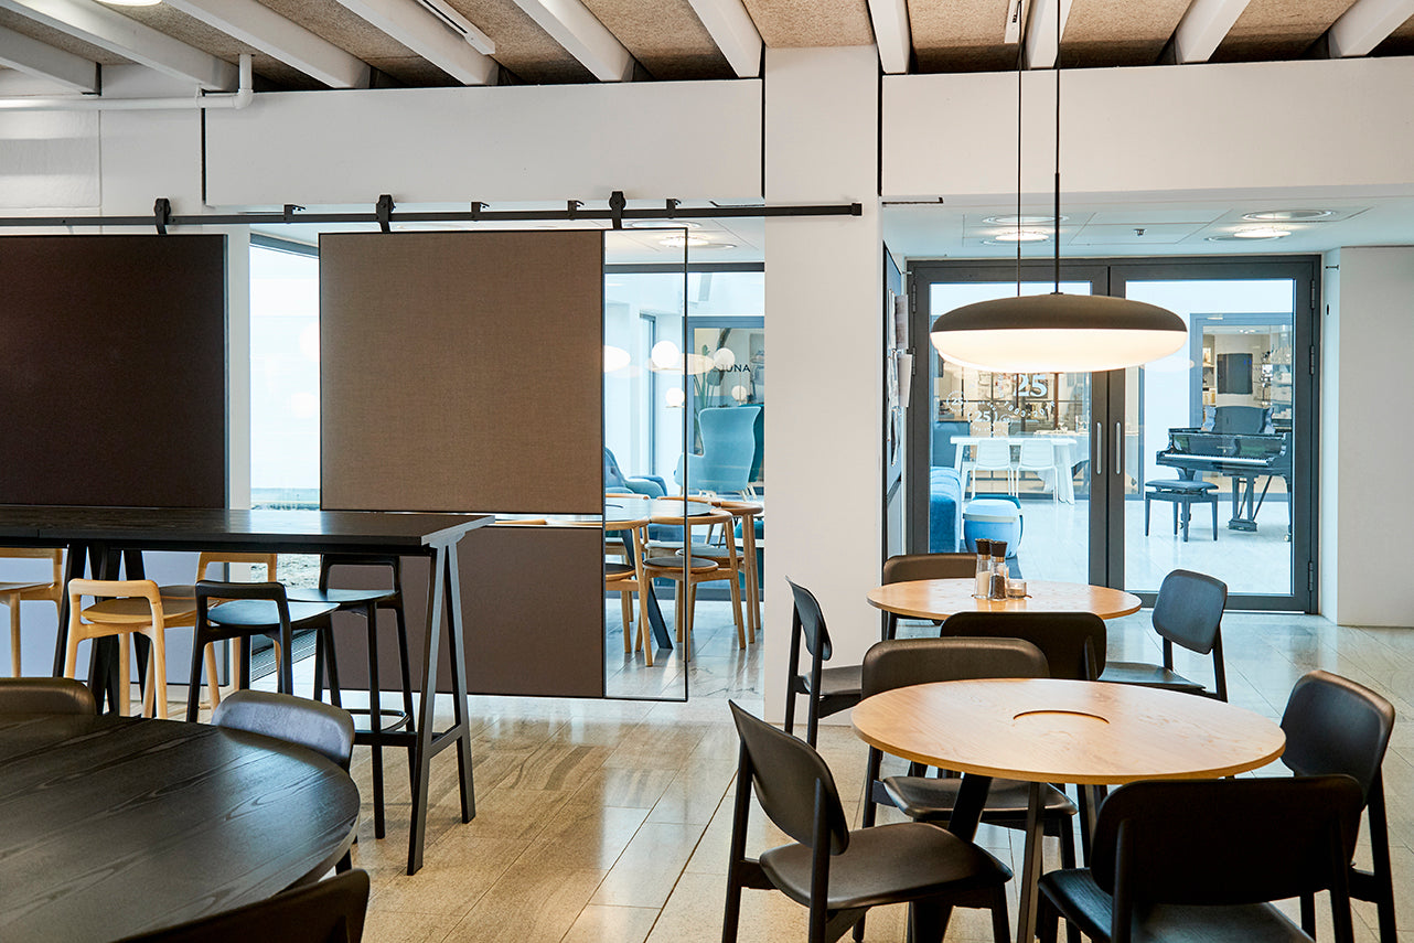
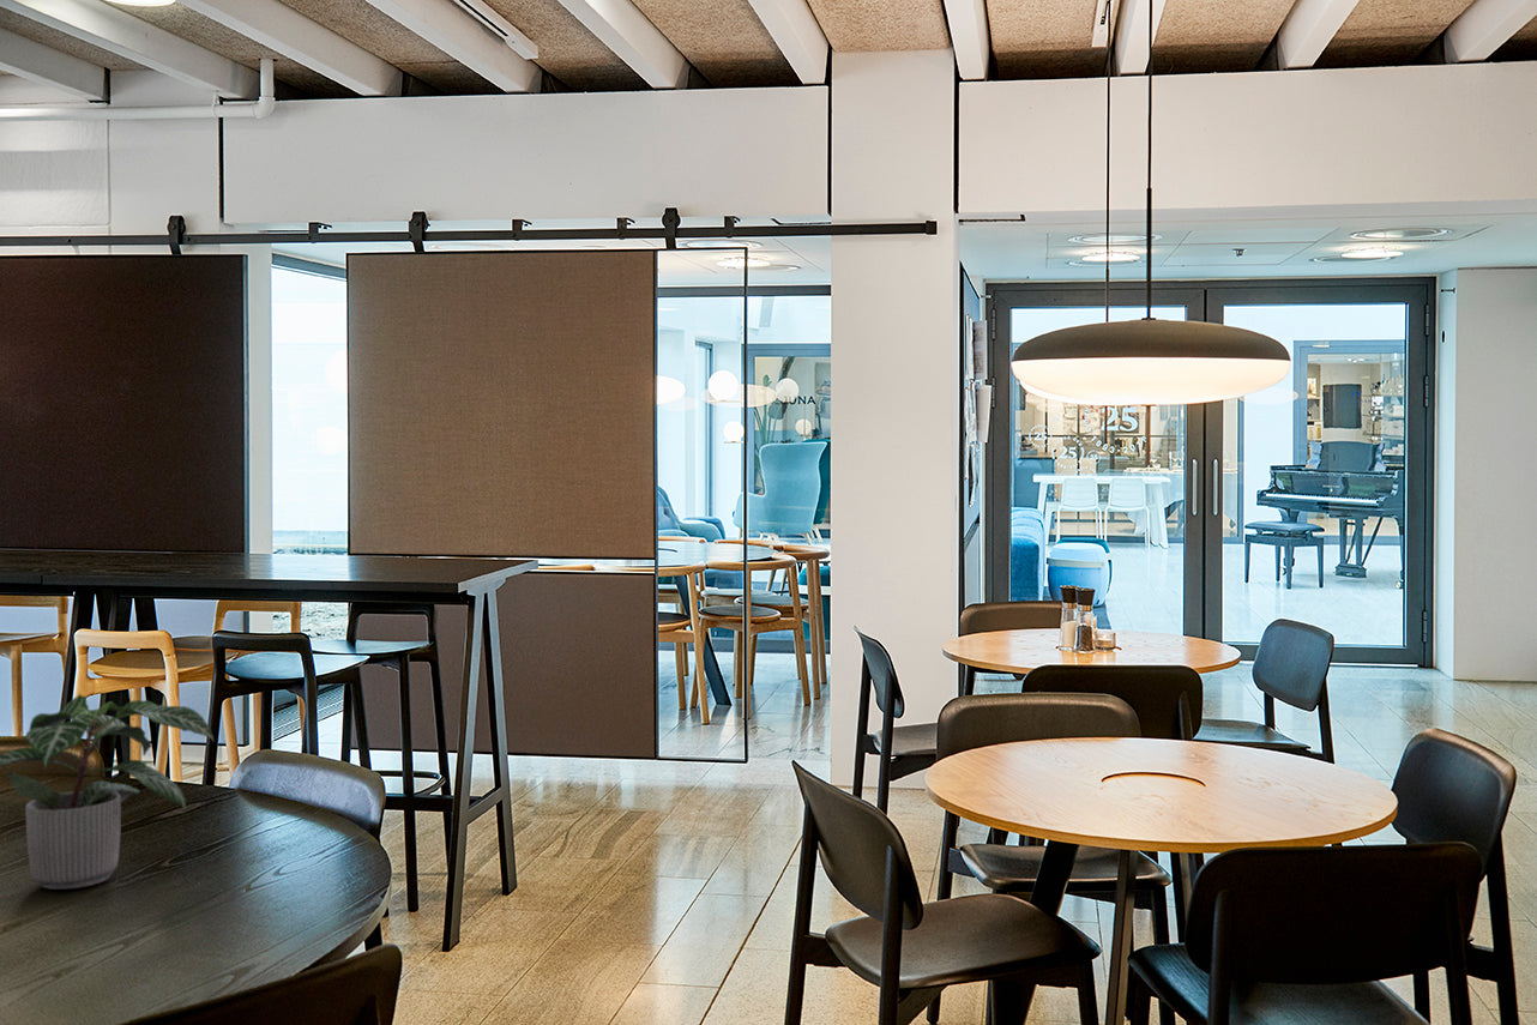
+ potted plant (92, 786)
